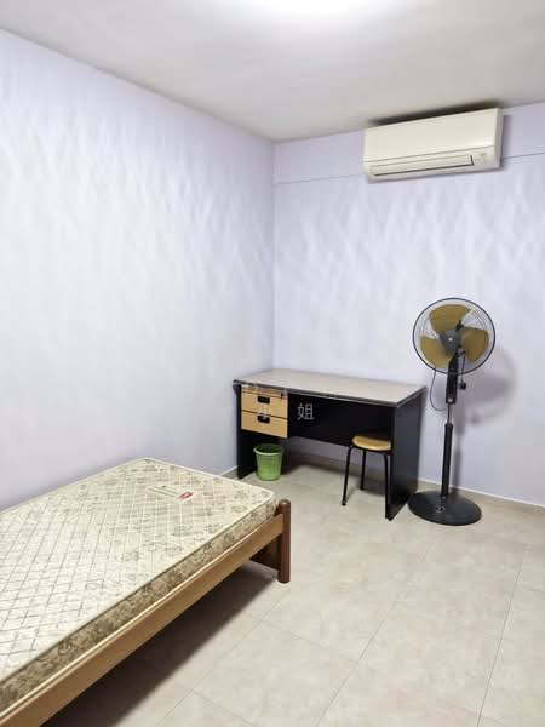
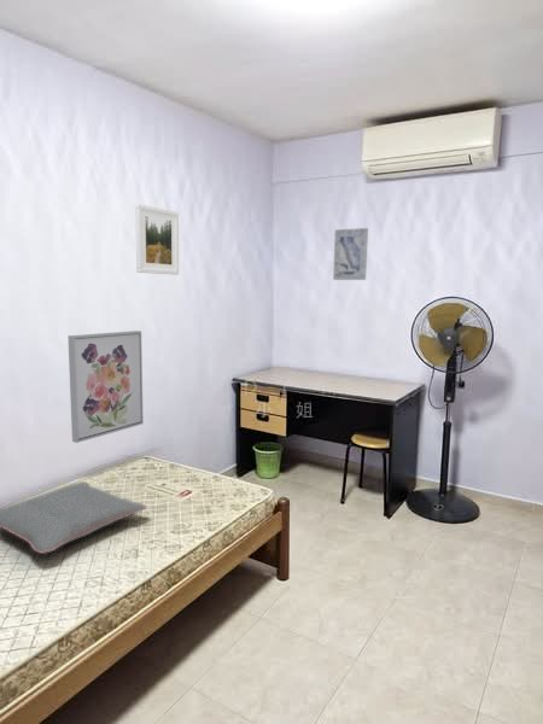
+ wall art (350, 255)
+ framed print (158, 240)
+ pillow (65, 512)
+ wall art (109, 383)
